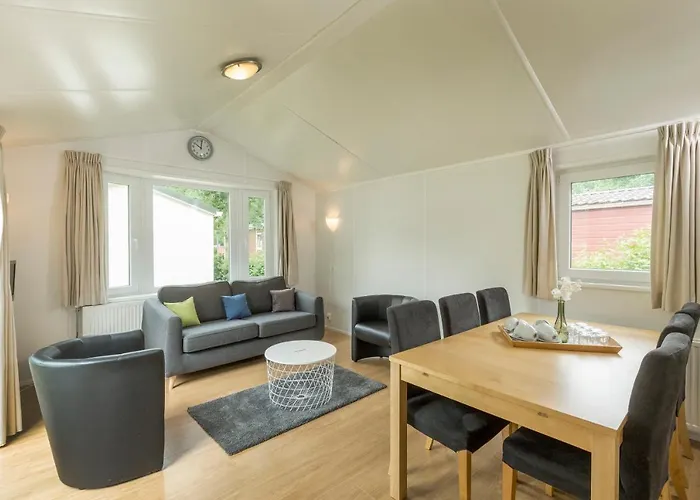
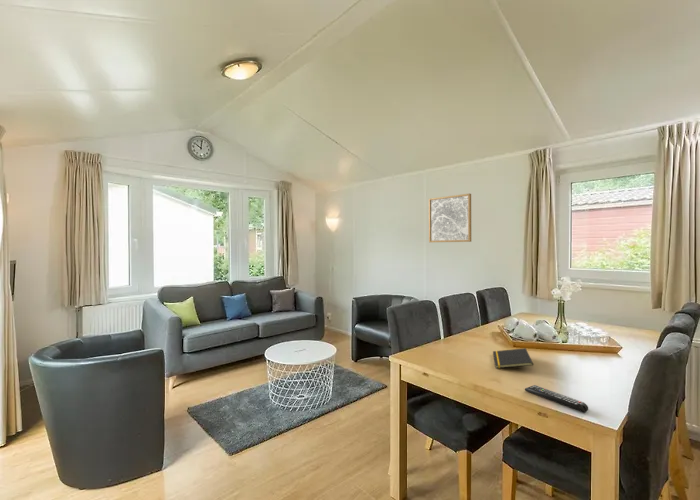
+ notepad (511, 357)
+ wall art (449, 219)
+ remote control (554, 397)
